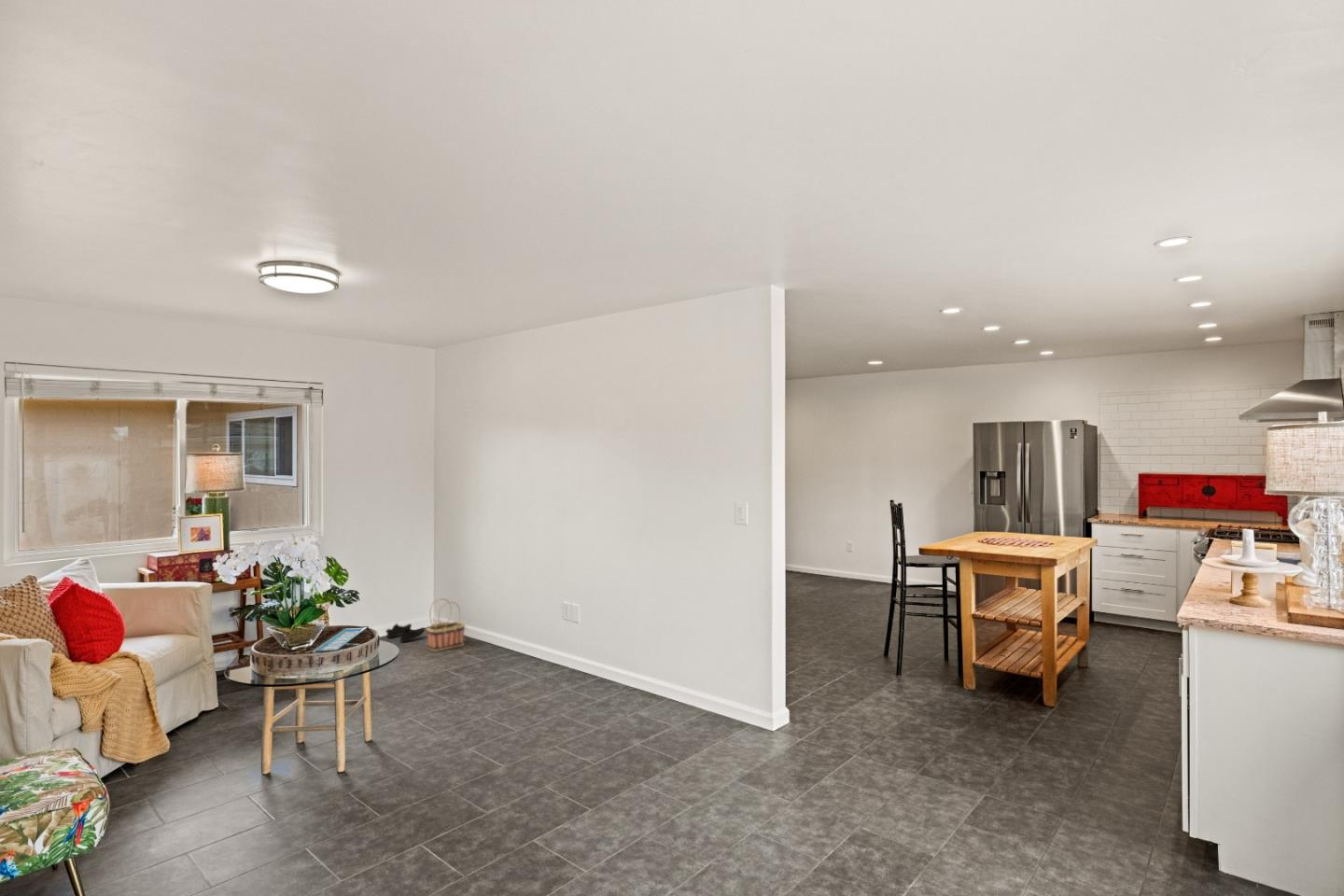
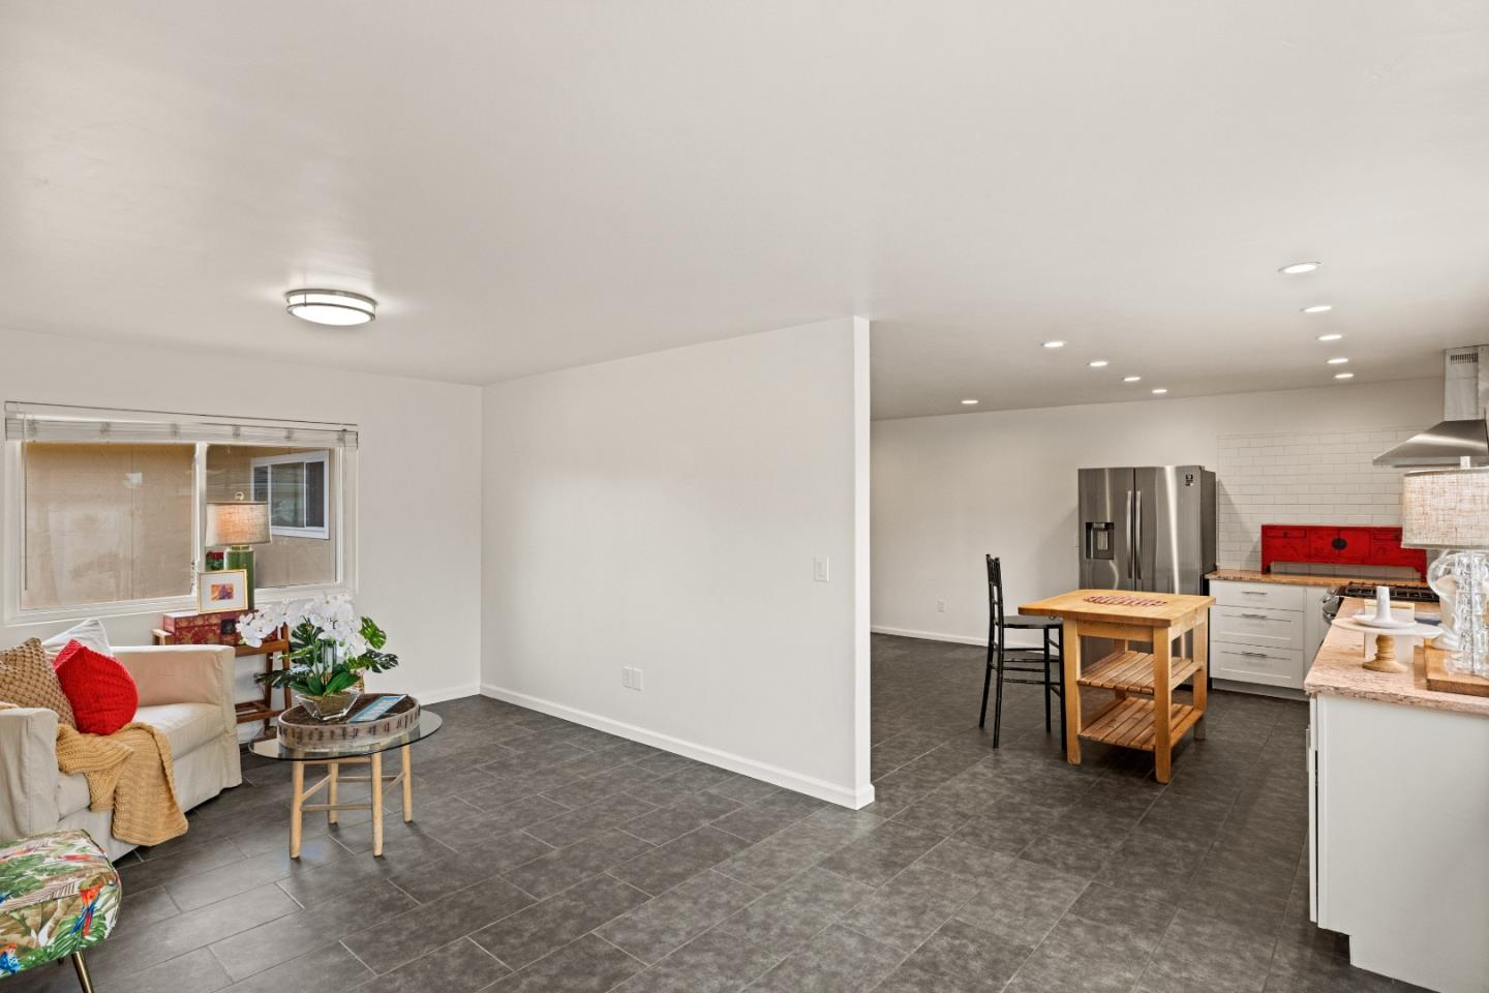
- shoe (404, 631)
- basket (445, 623)
